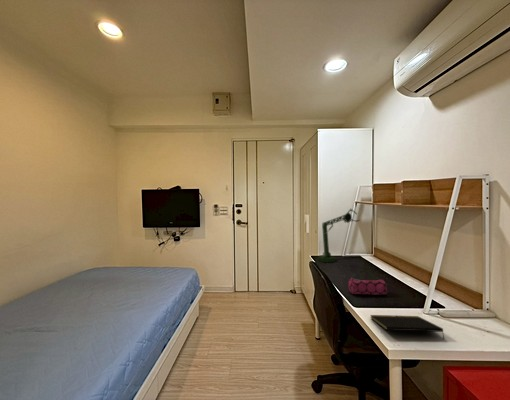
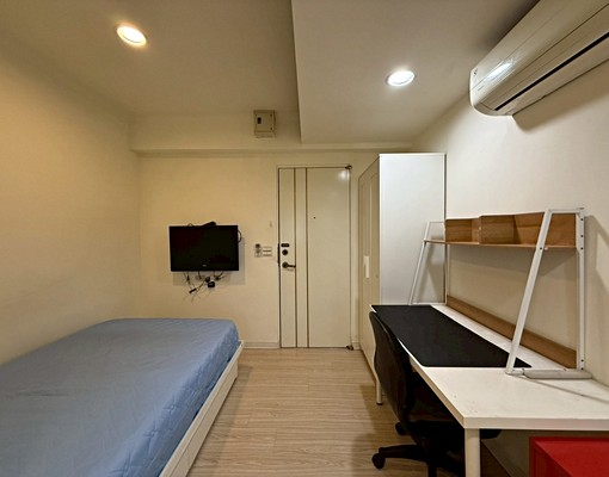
- notepad (403, 322)
- desk lamp (327, 236)
- pencil case (367, 285)
